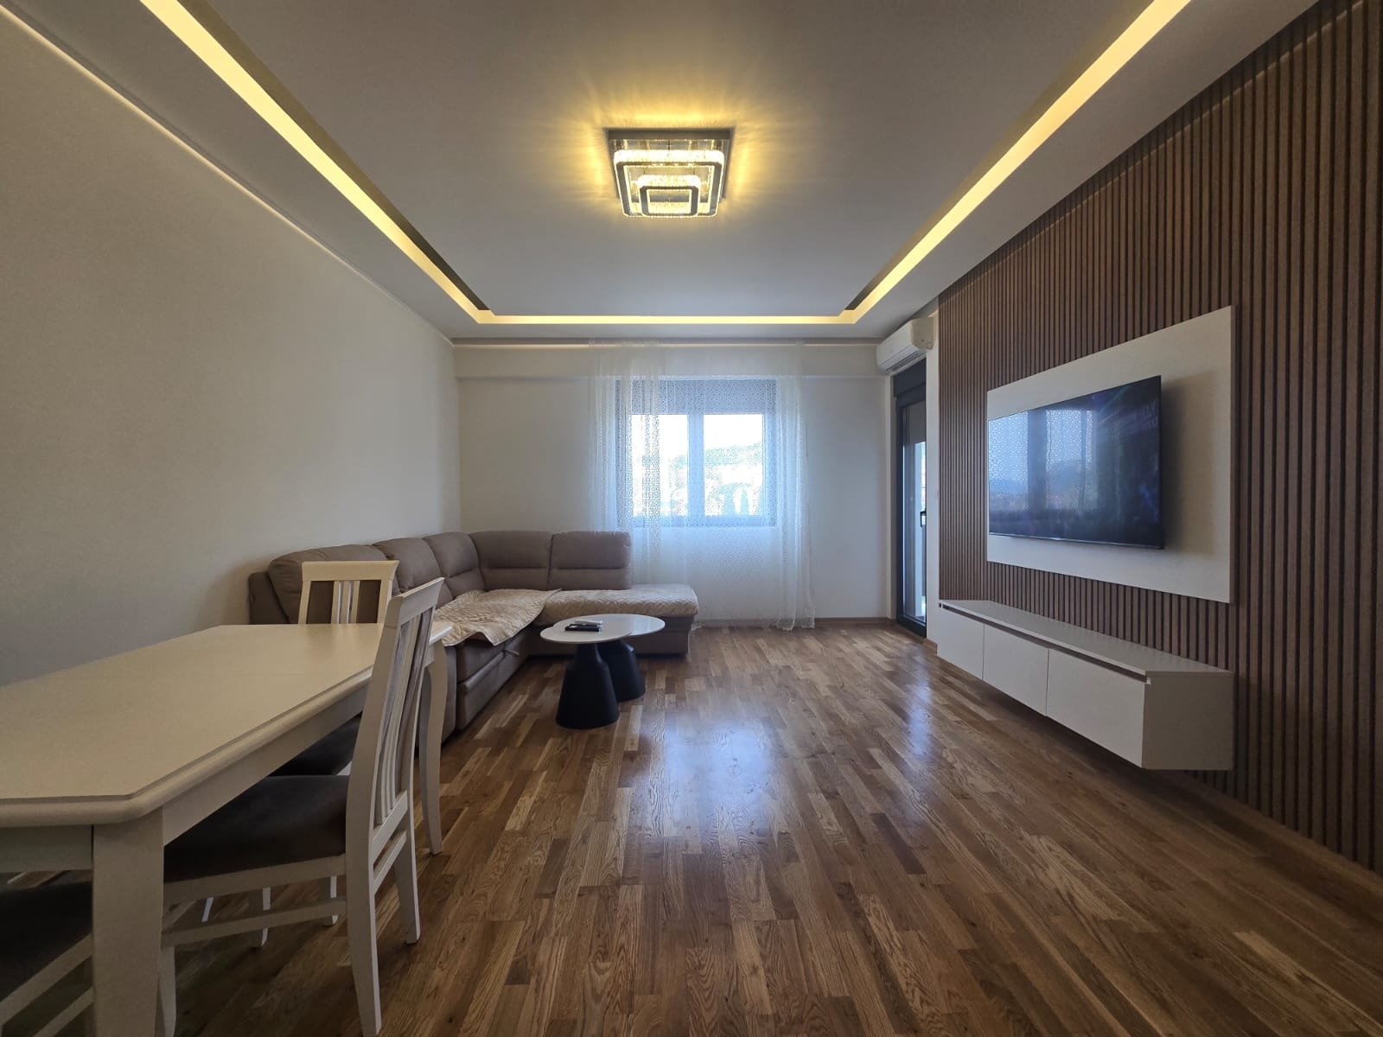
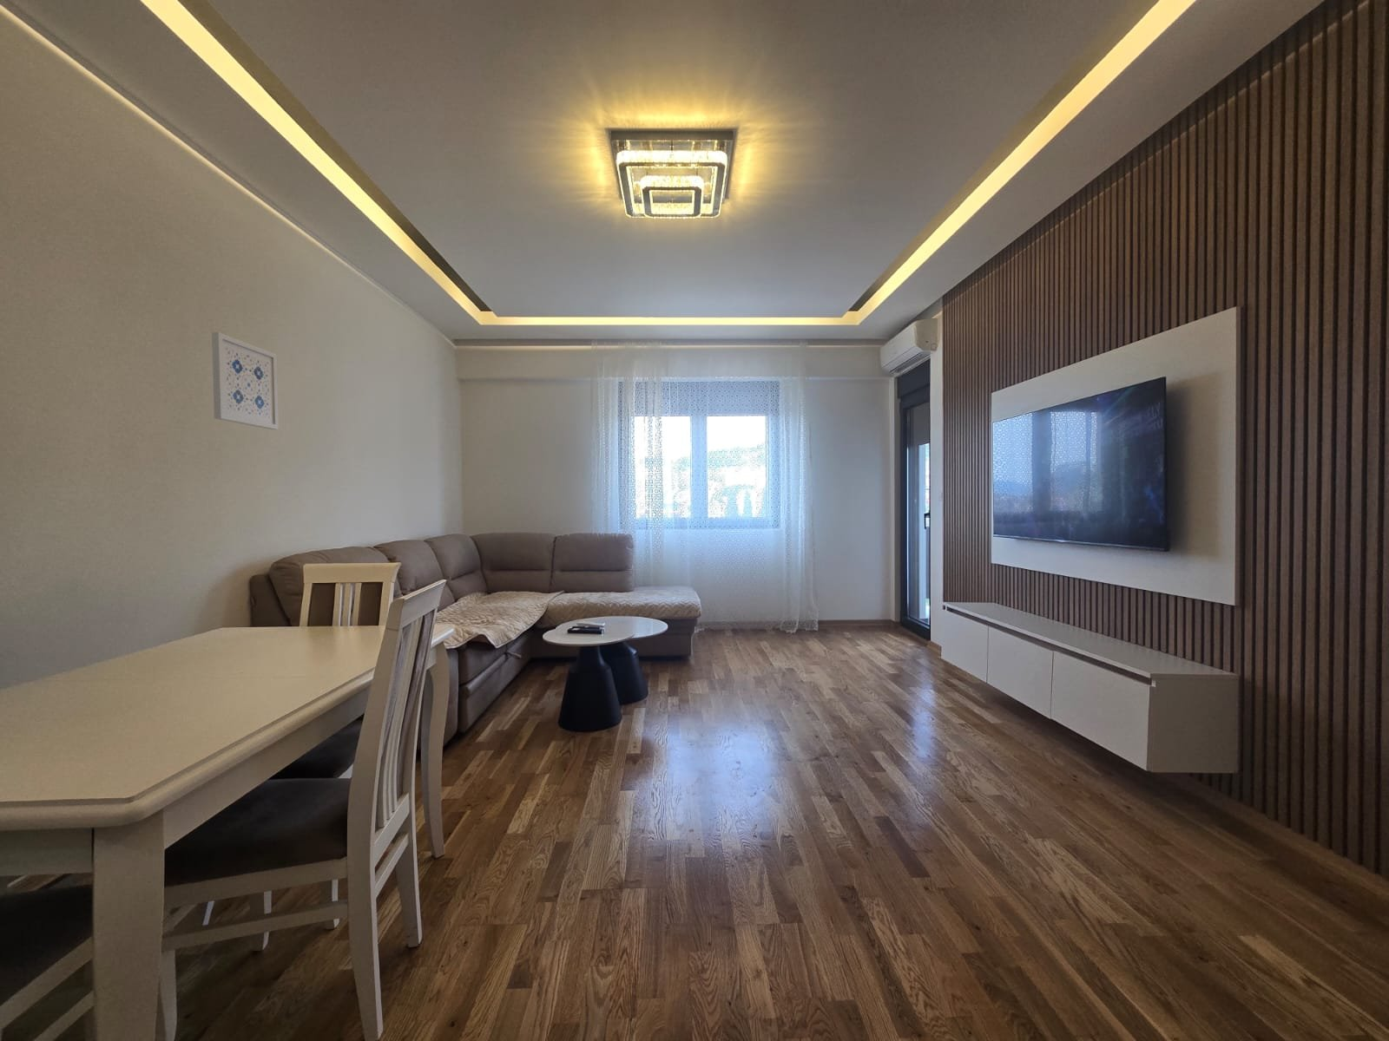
+ wall art (247, 384)
